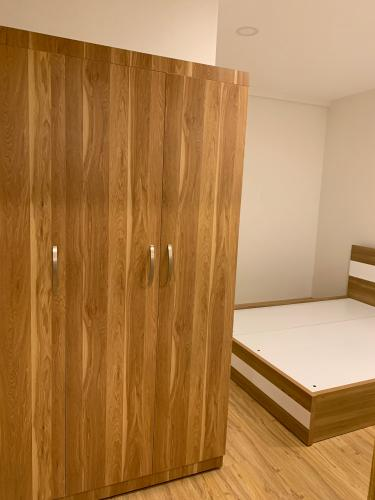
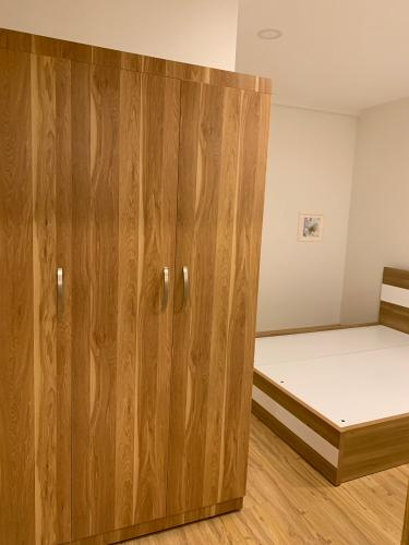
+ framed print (311, 227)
